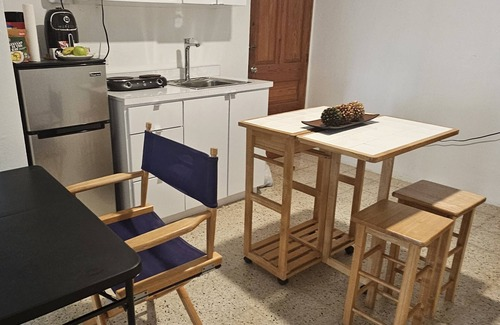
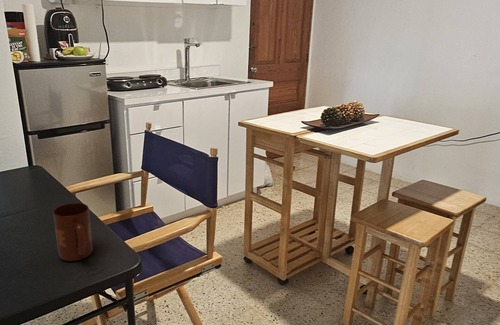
+ mug (75, 235)
